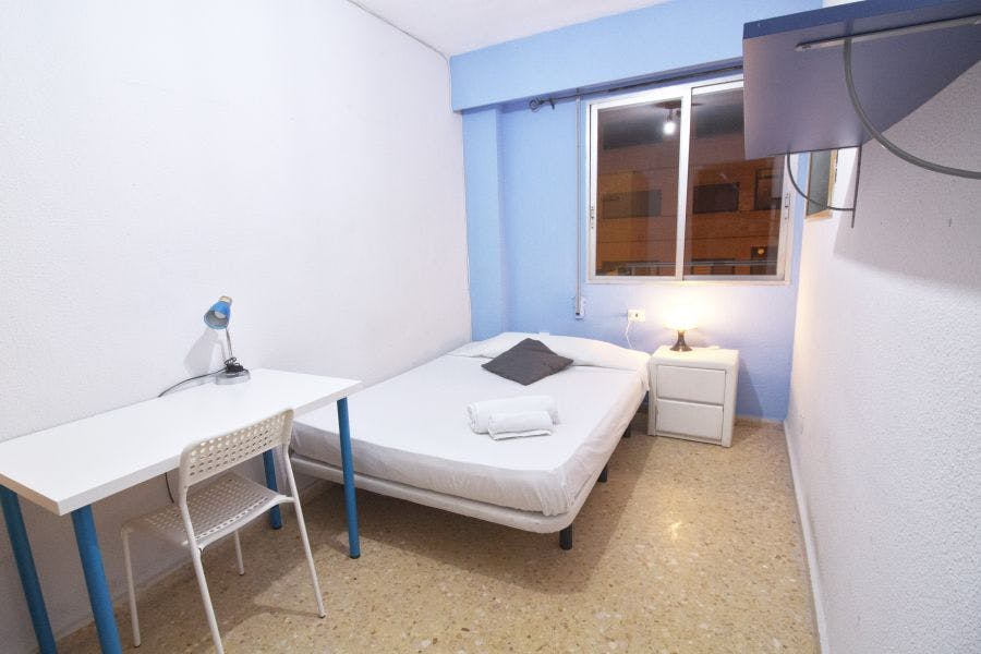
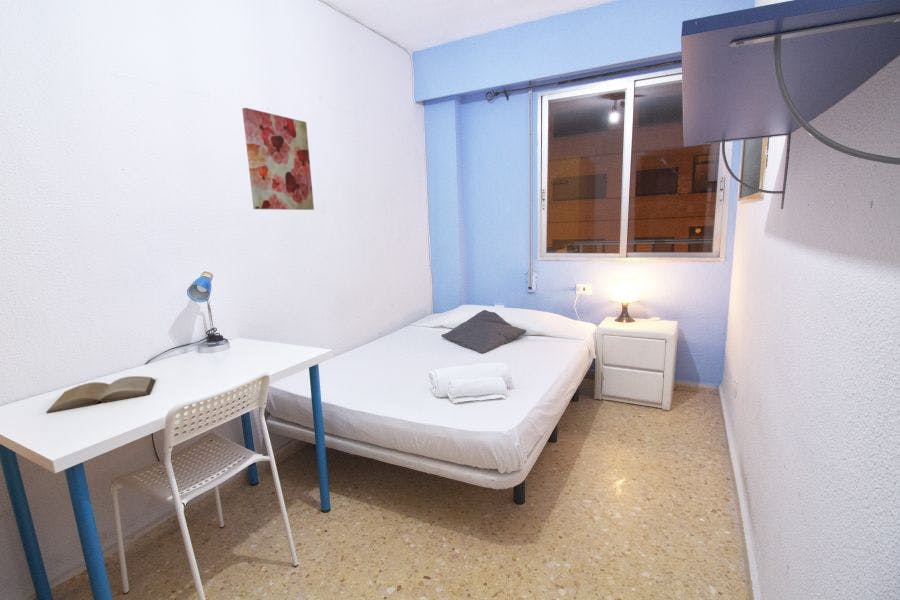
+ wall art (281, 163)
+ book (104, 390)
